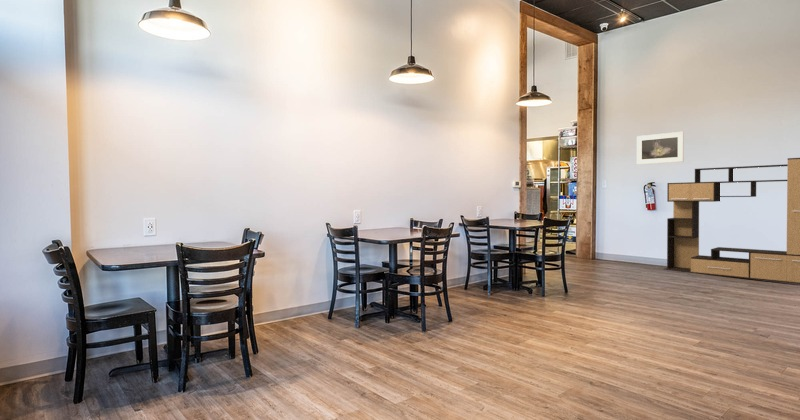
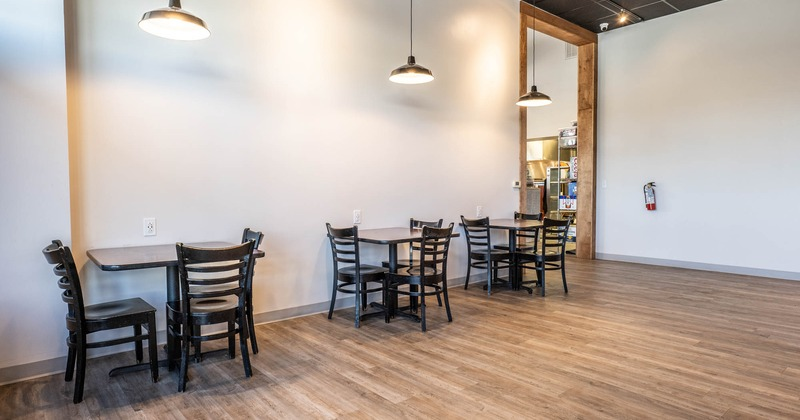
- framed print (659, 148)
- media console (740, 196)
